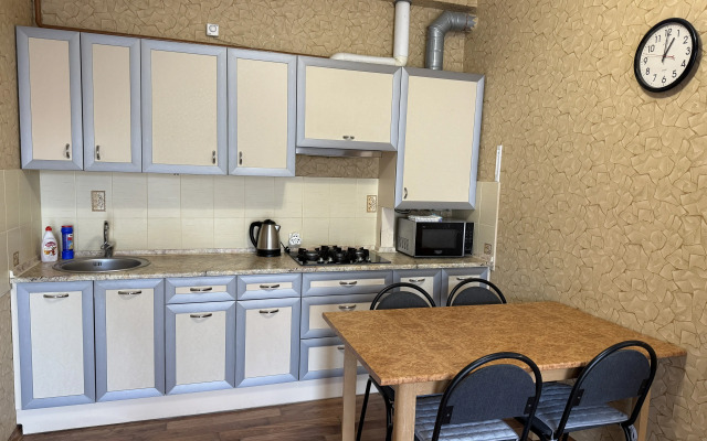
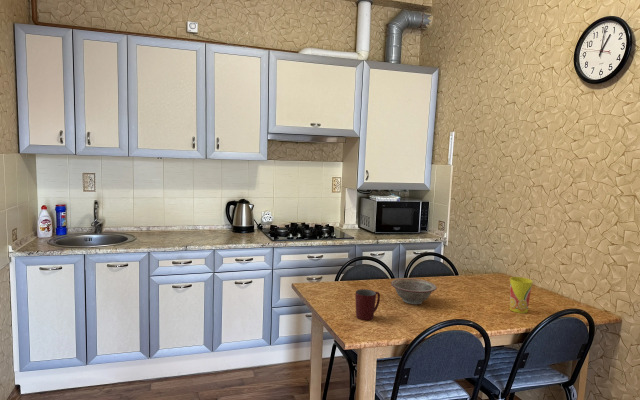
+ decorative bowl (413, 292)
+ mug (368, 304)
+ cup (519, 294)
